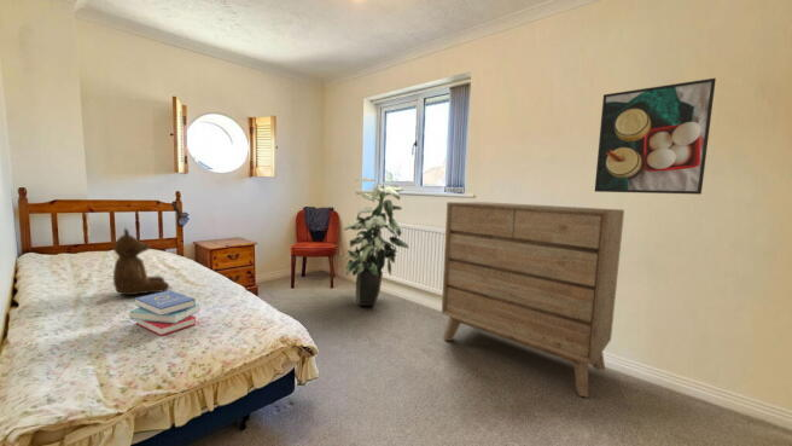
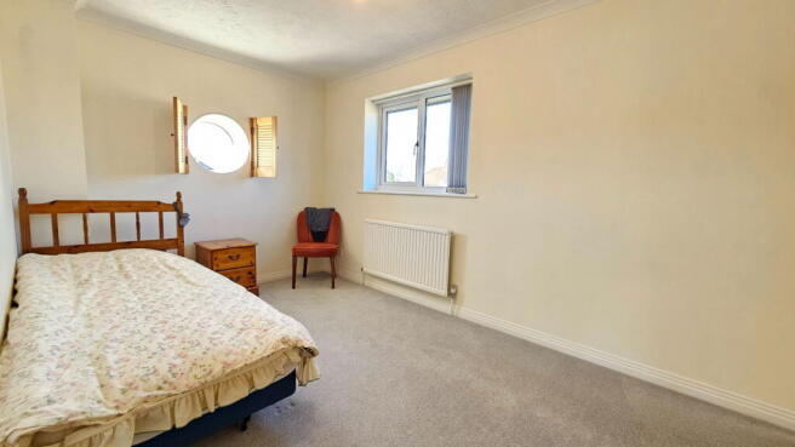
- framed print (648, 140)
- dresser (523, 280)
- book (165, 311)
- teddy bear (140, 260)
- indoor plant (372, 241)
